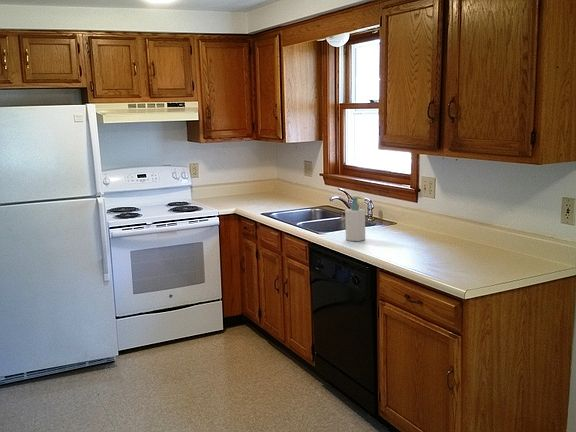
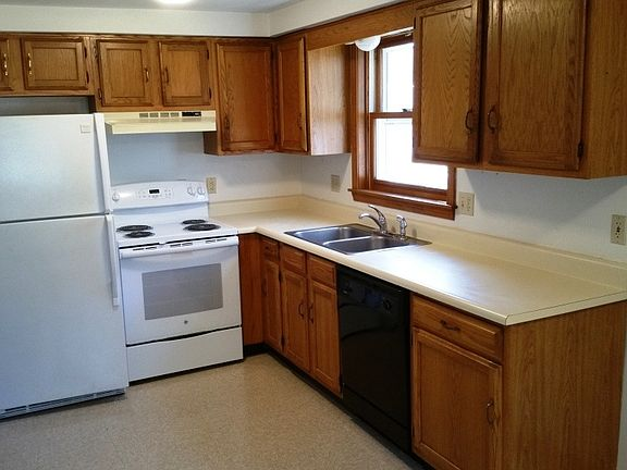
- soap bottle (355, 218)
